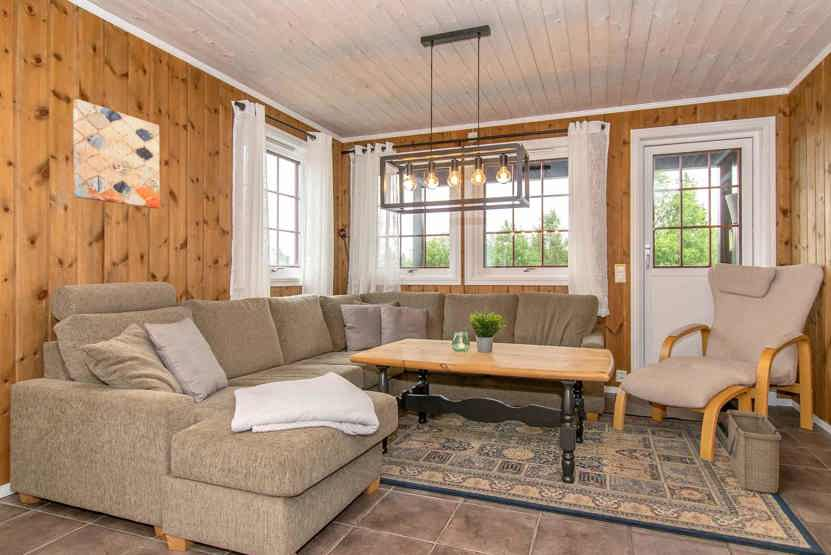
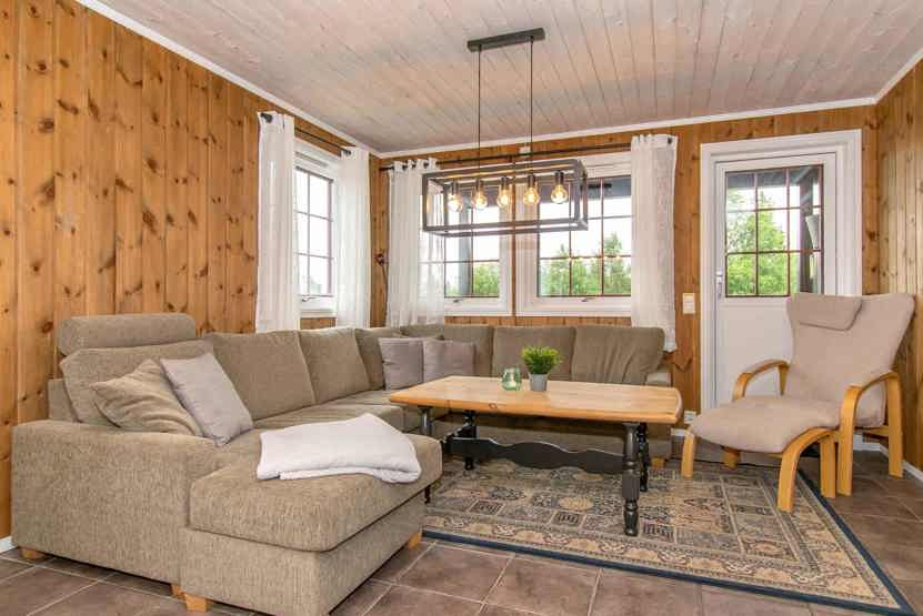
- wall art (119, 158)
- basket (751, 448)
